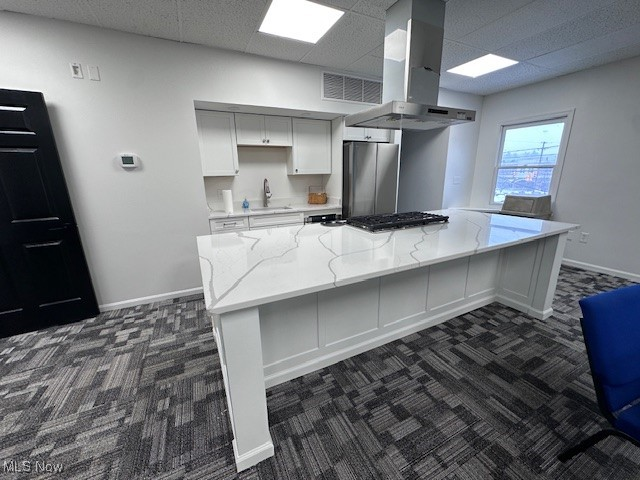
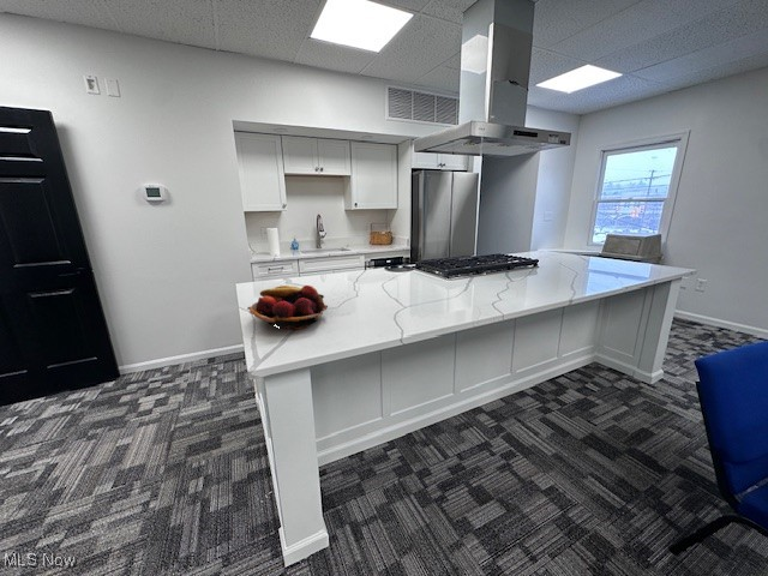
+ fruit basket (289, 304)
